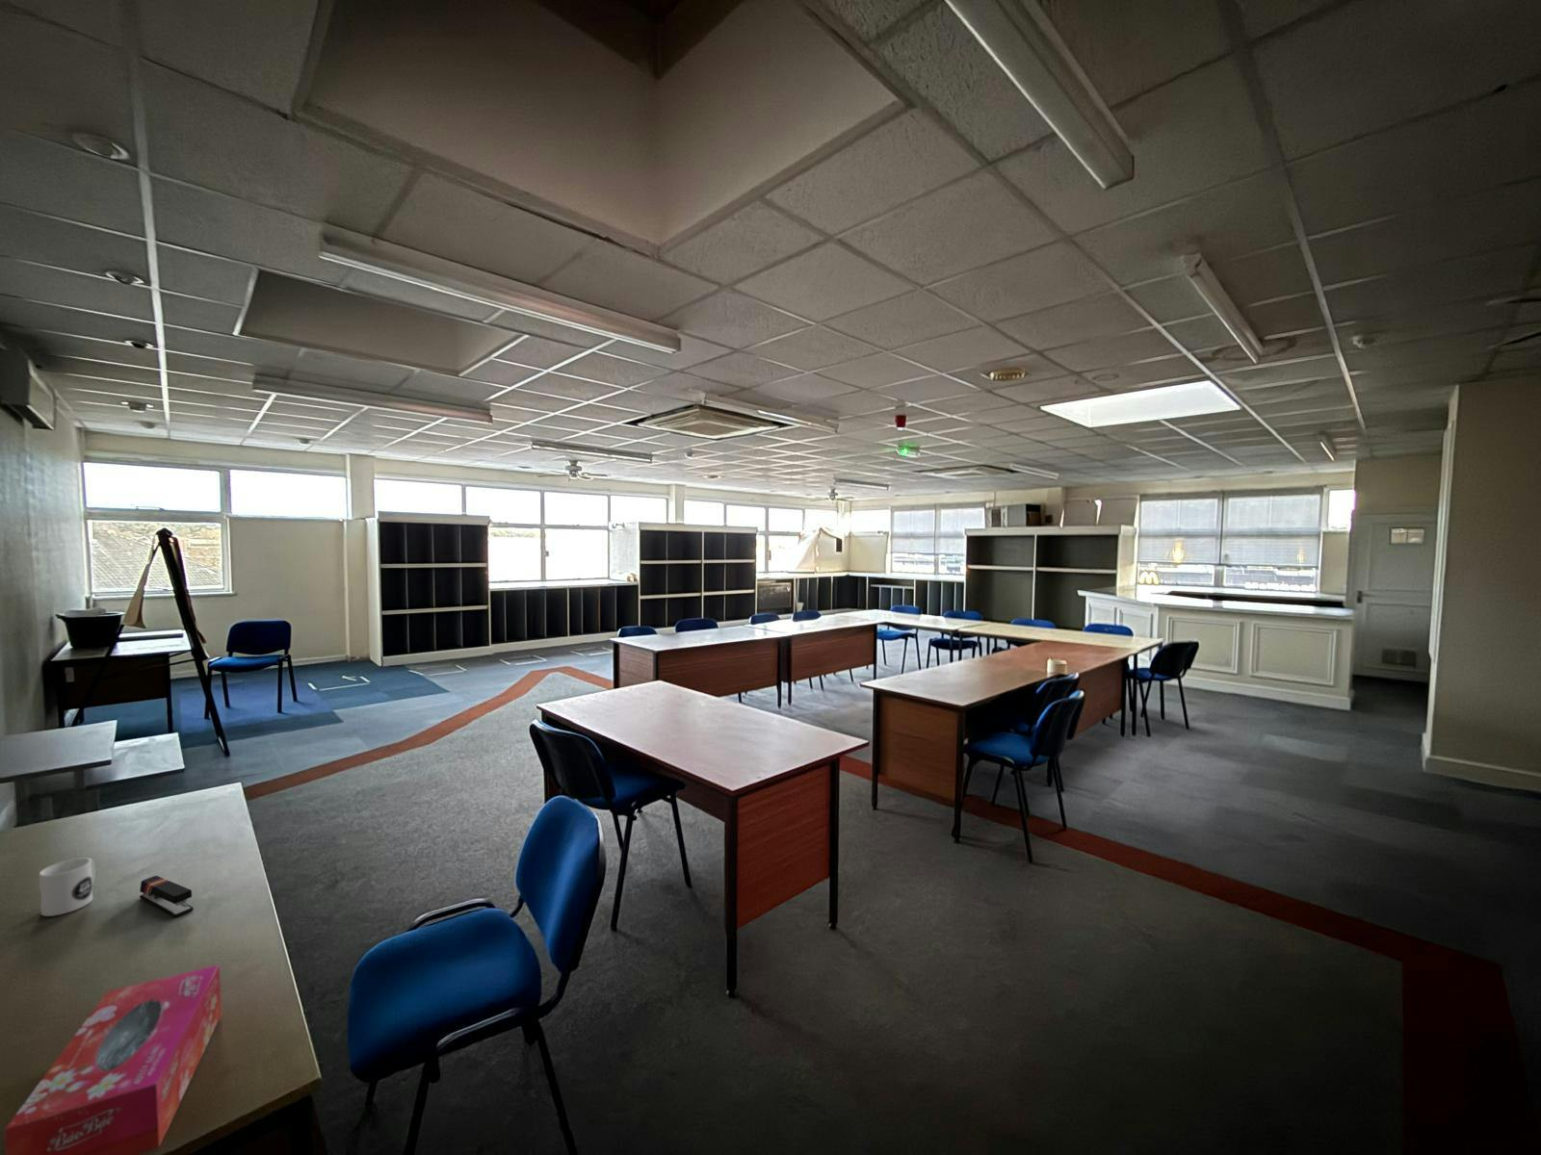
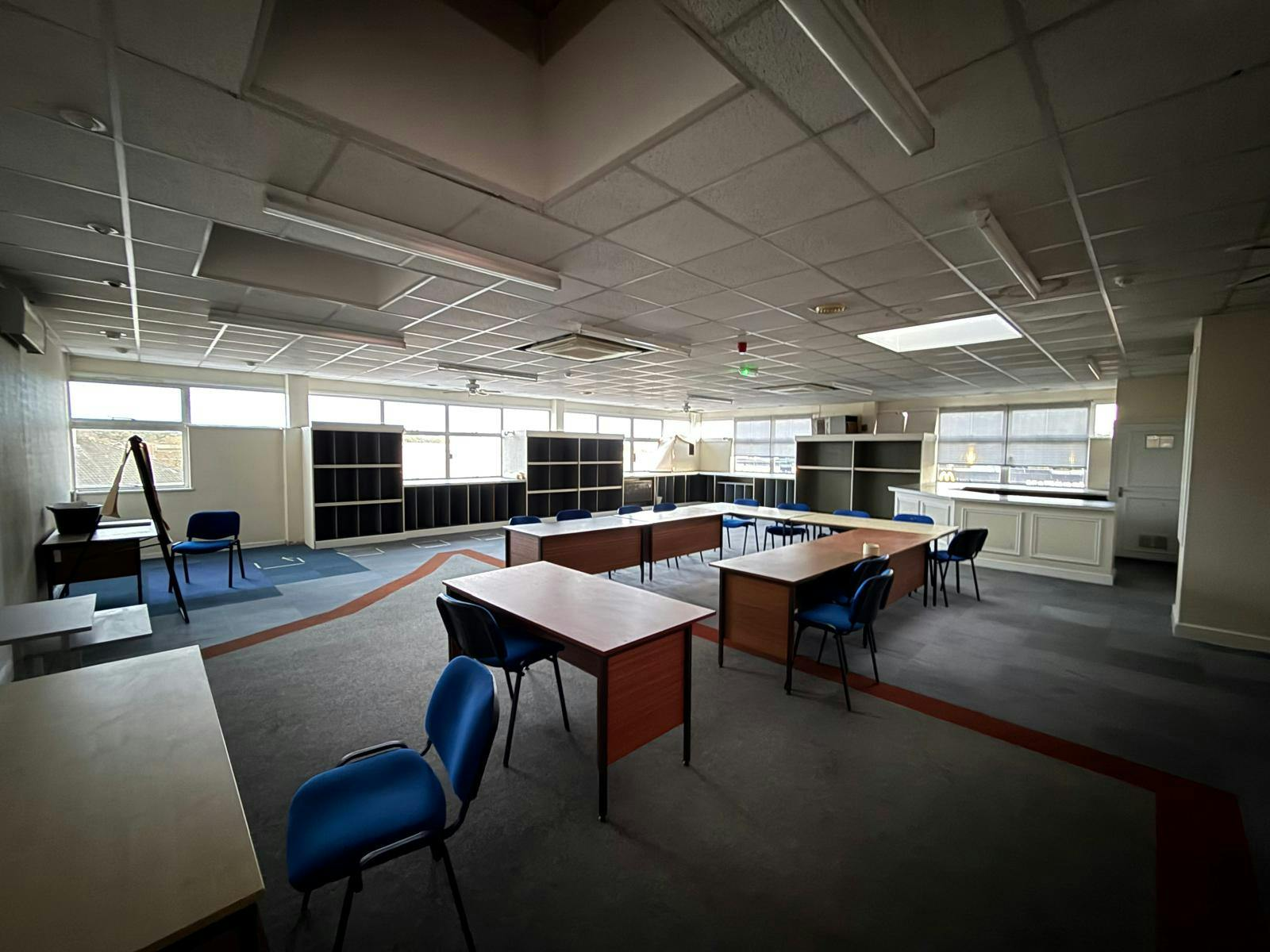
- stapler (166, 893)
- tissue box (131, 1062)
- mug (73, 882)
